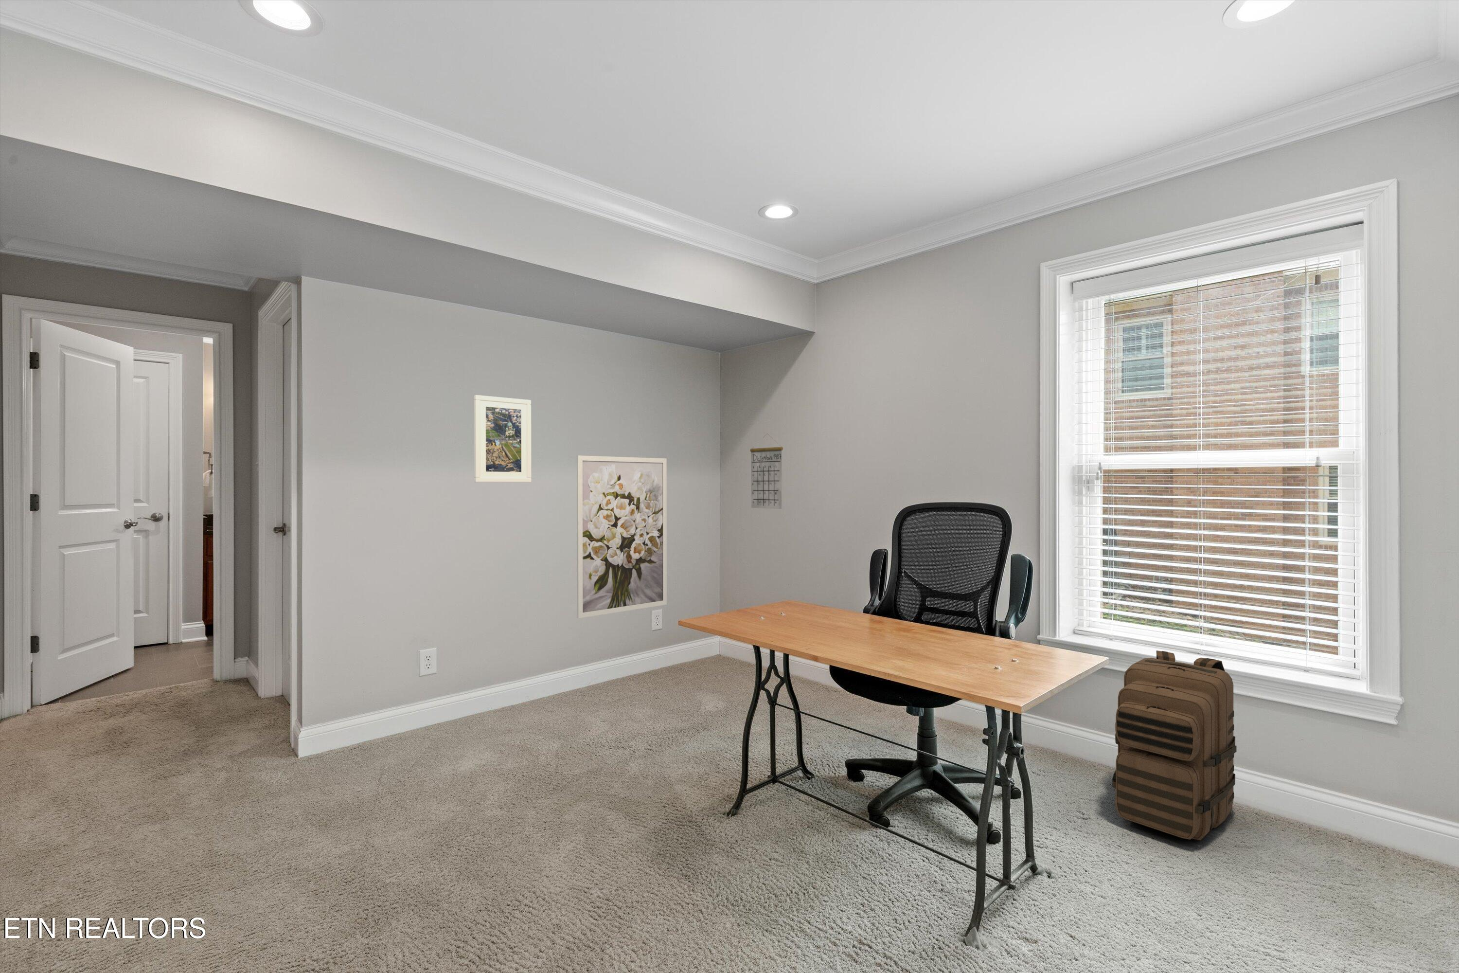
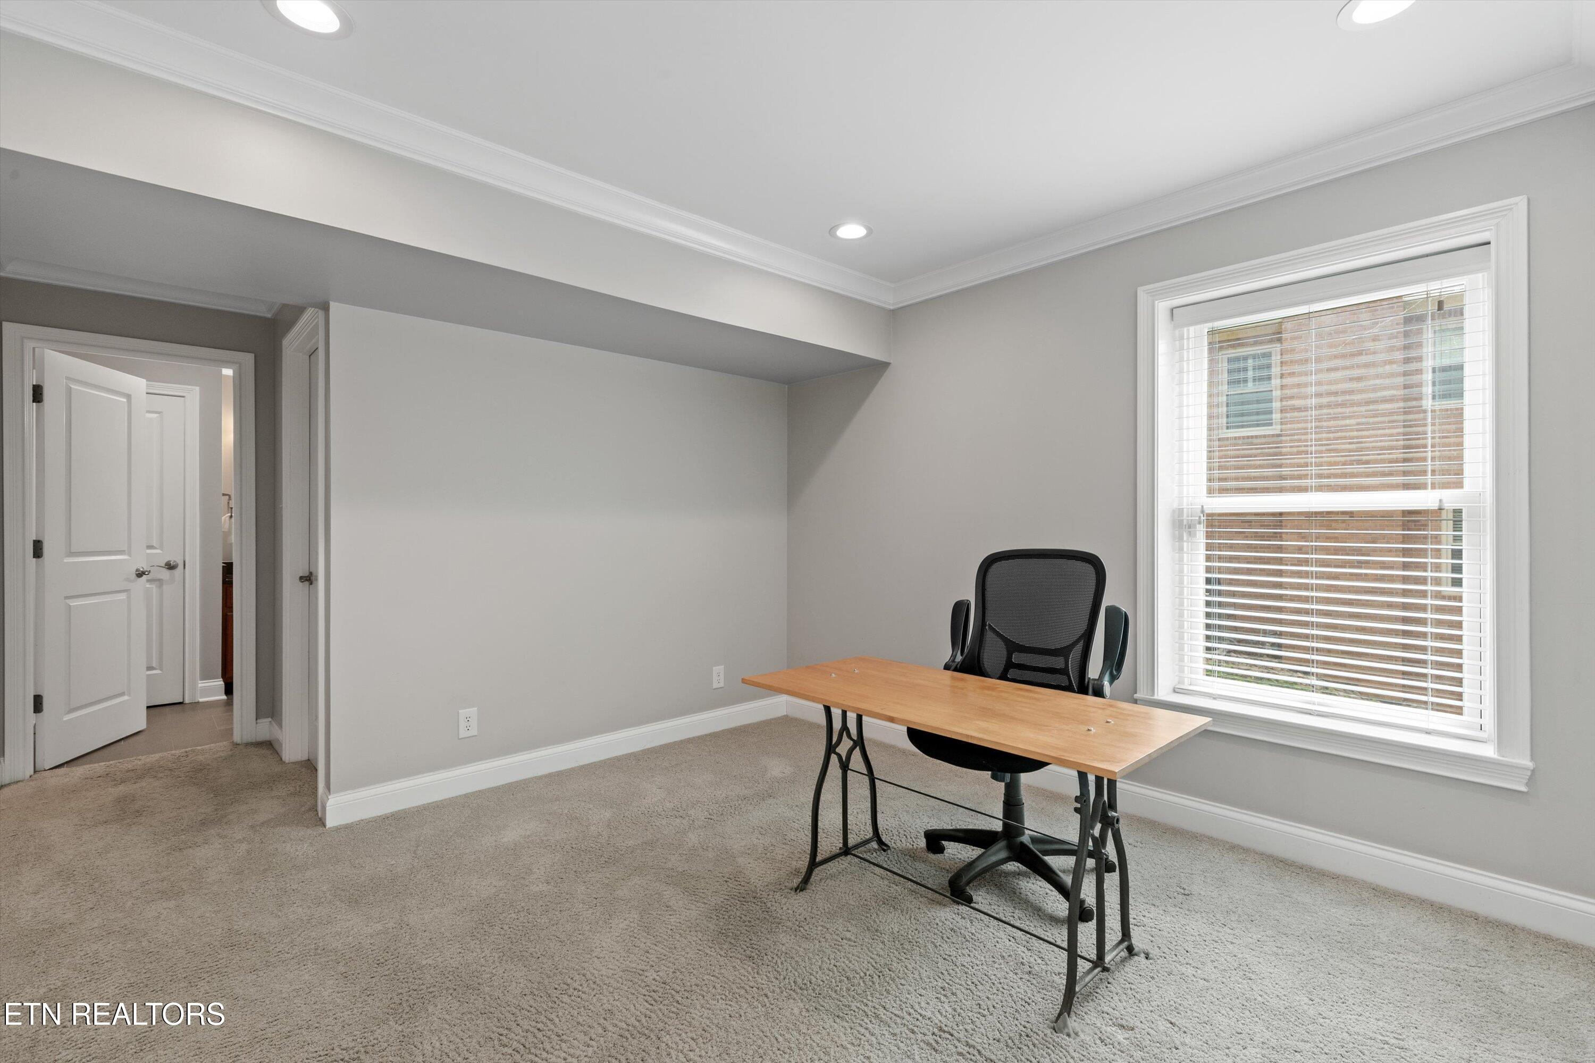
- backpack (1173, 737)
- wall art (624, 533)
- calendar (766, 470)
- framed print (504, 440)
